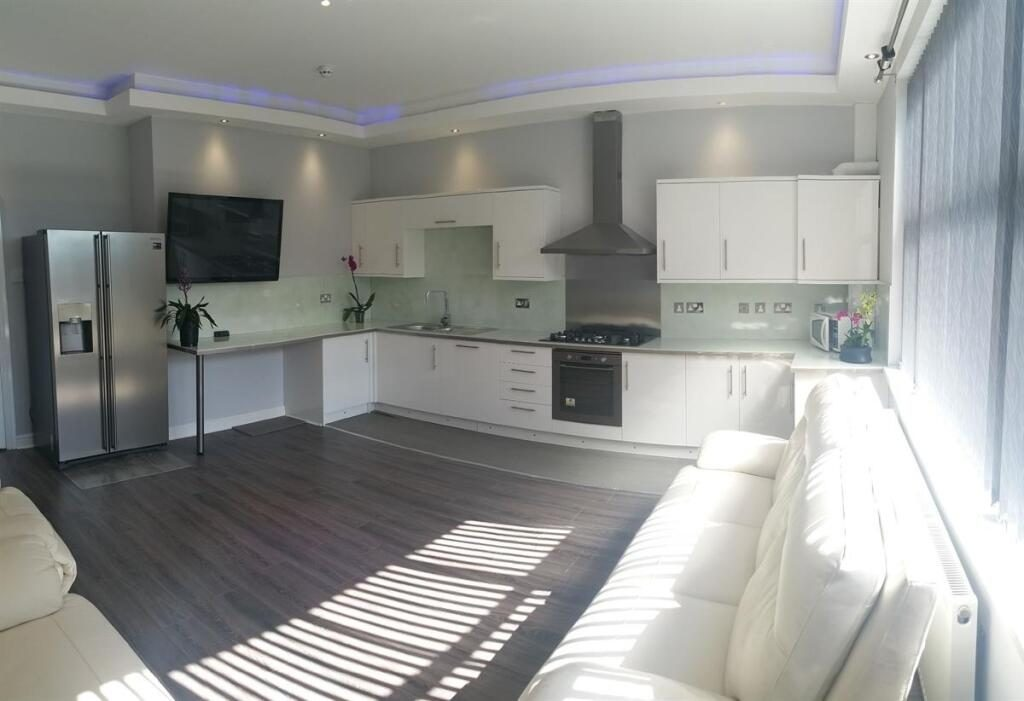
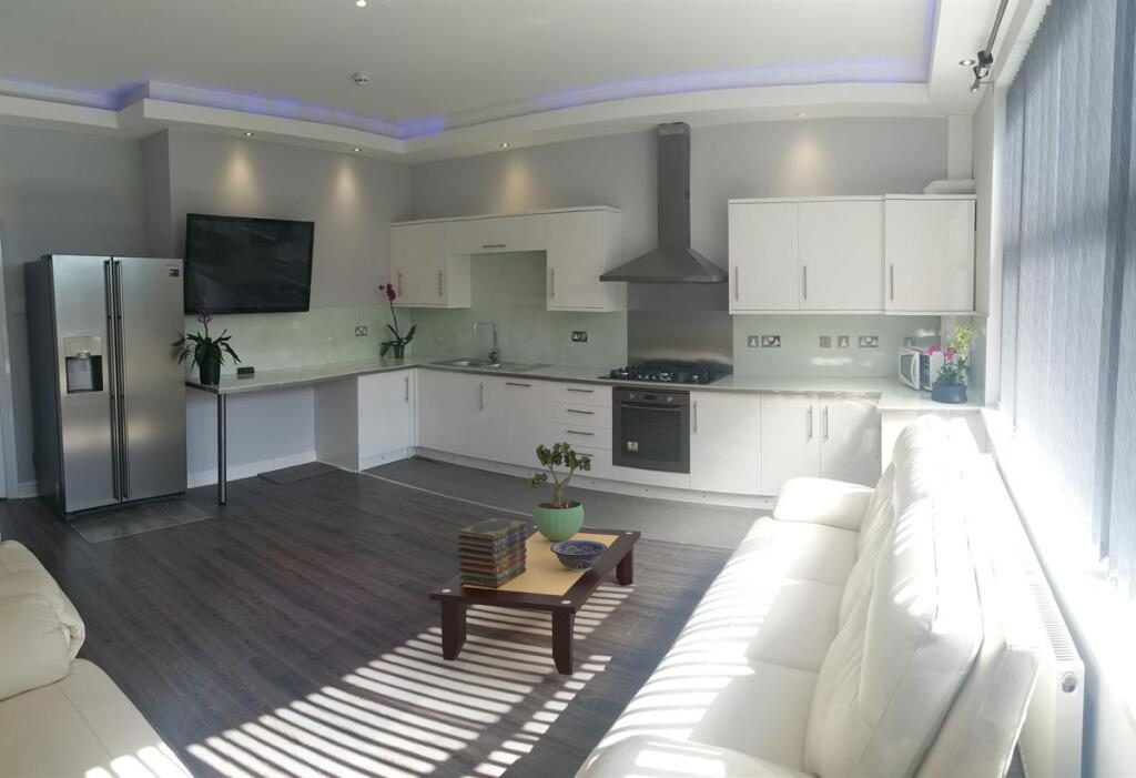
+ book stack (493, 550)
+ potted plant (560, 491)
+ decorative bowl (578, 557)
+ coffee table (549, 588)
